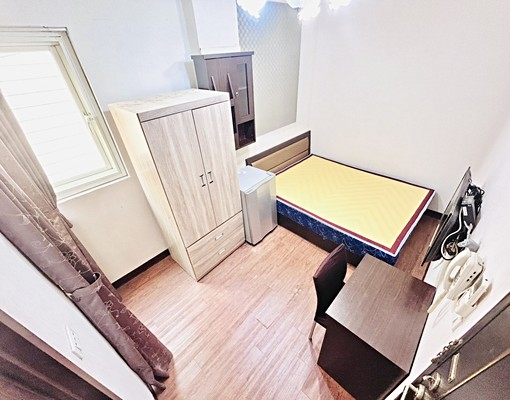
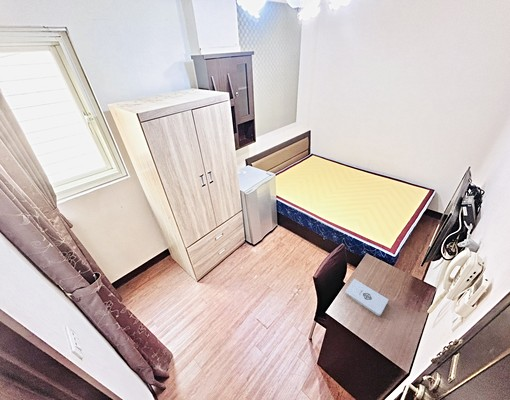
+ notepad (365, 296)
